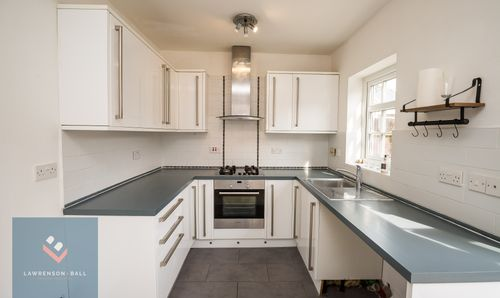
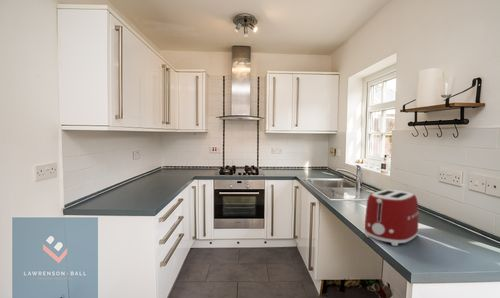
+ toaster (391, 214)
